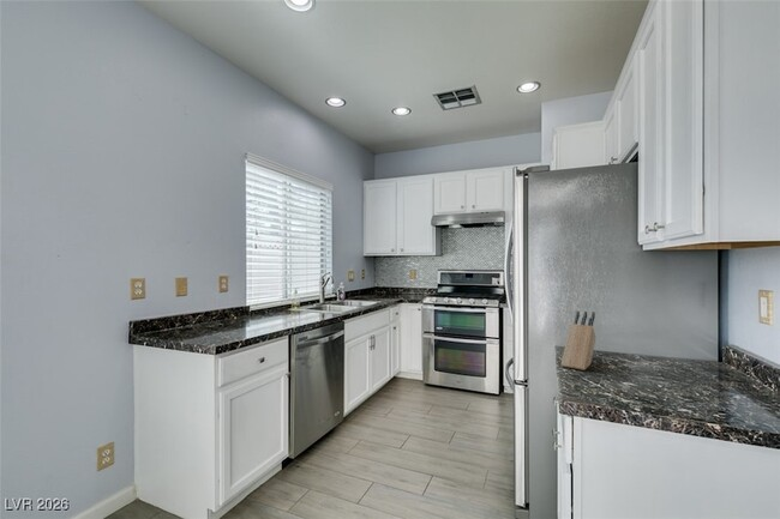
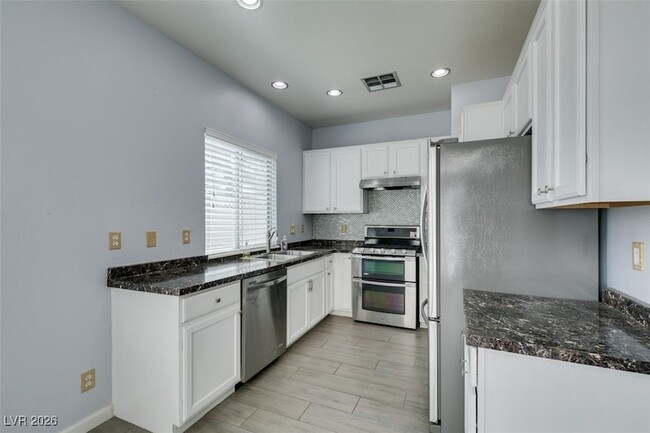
- knife block (580, 337)
